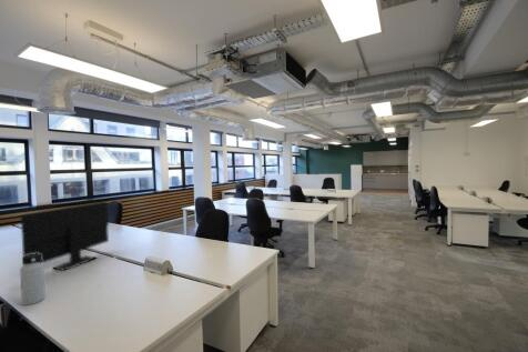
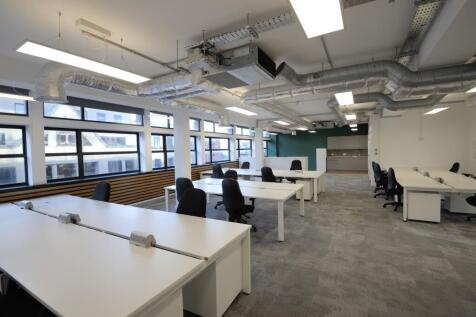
- water bottle (32, 278)
- computer monitor (74, 235)
